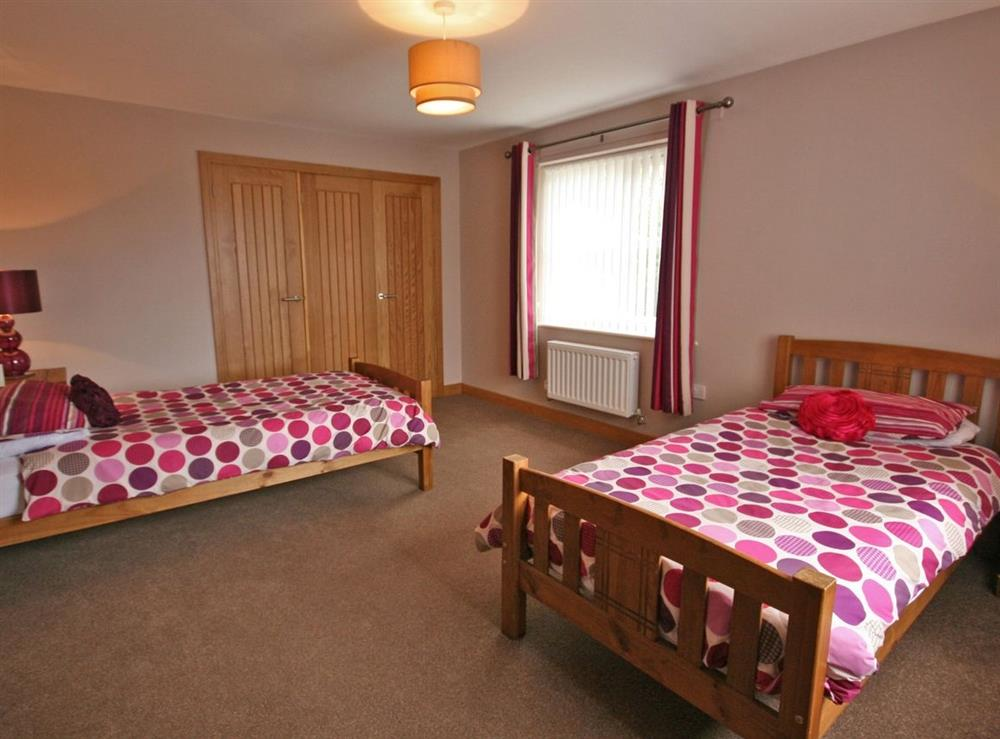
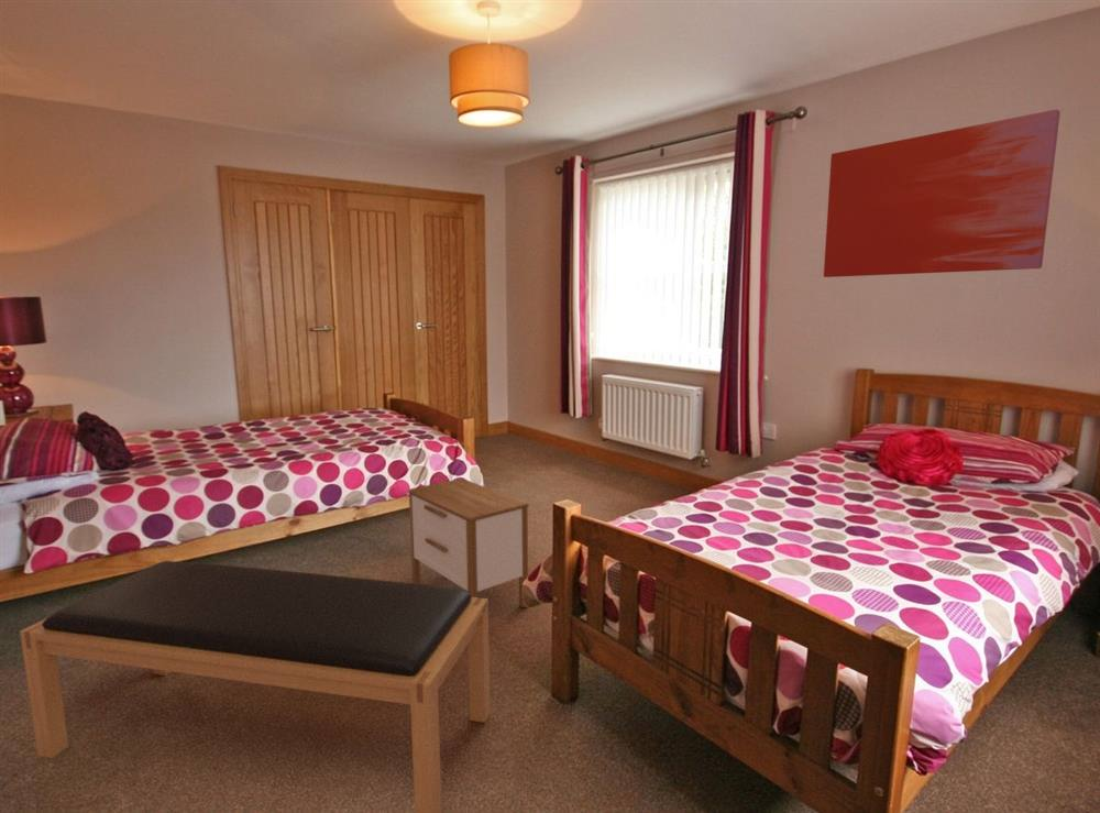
+ wall art (925, 205)
+ nightstand (465, 546)
+ bench (270, 667)
